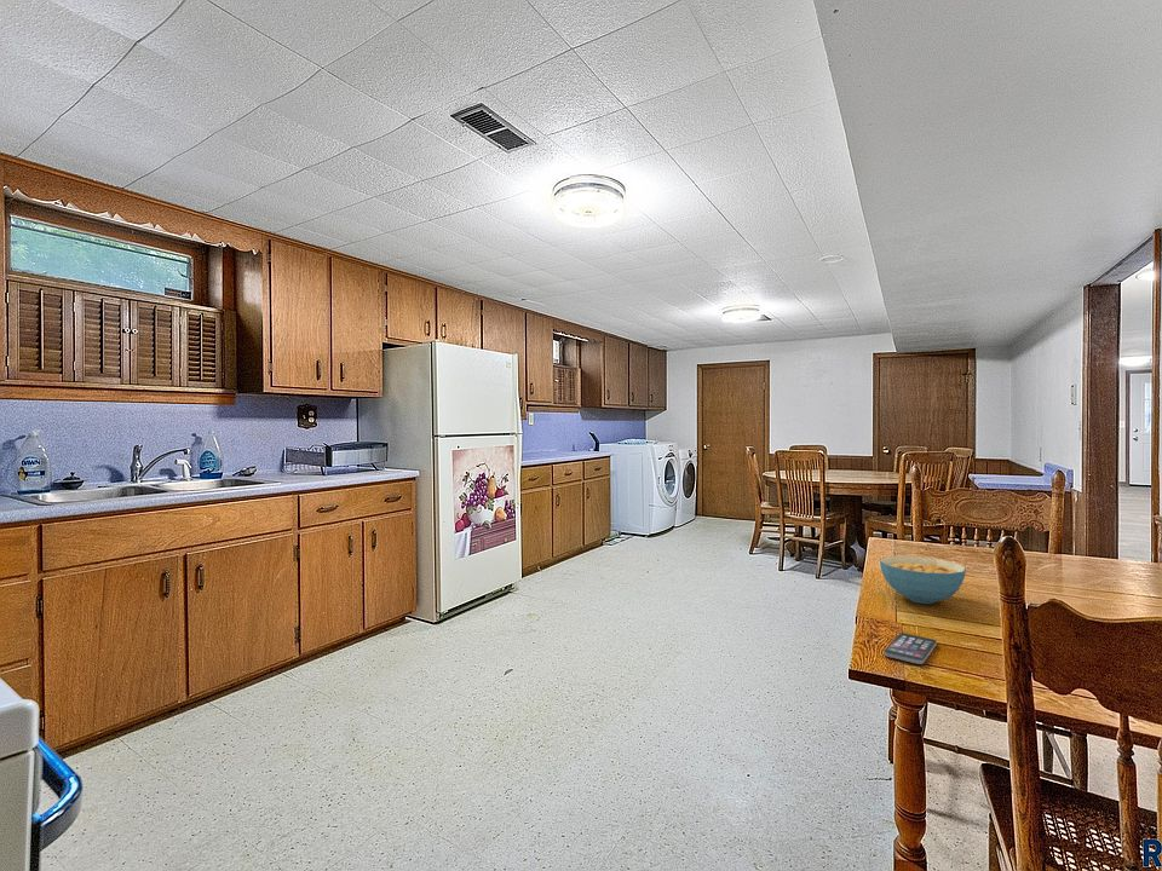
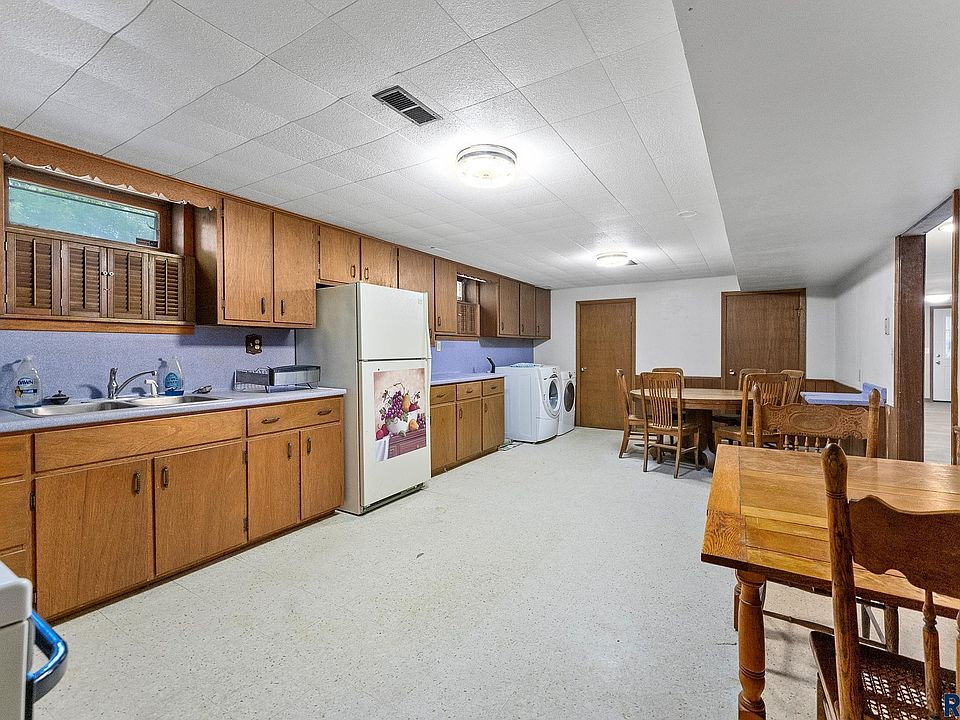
- smartphone (910, 647)
- cereal bowl (921, 582)
